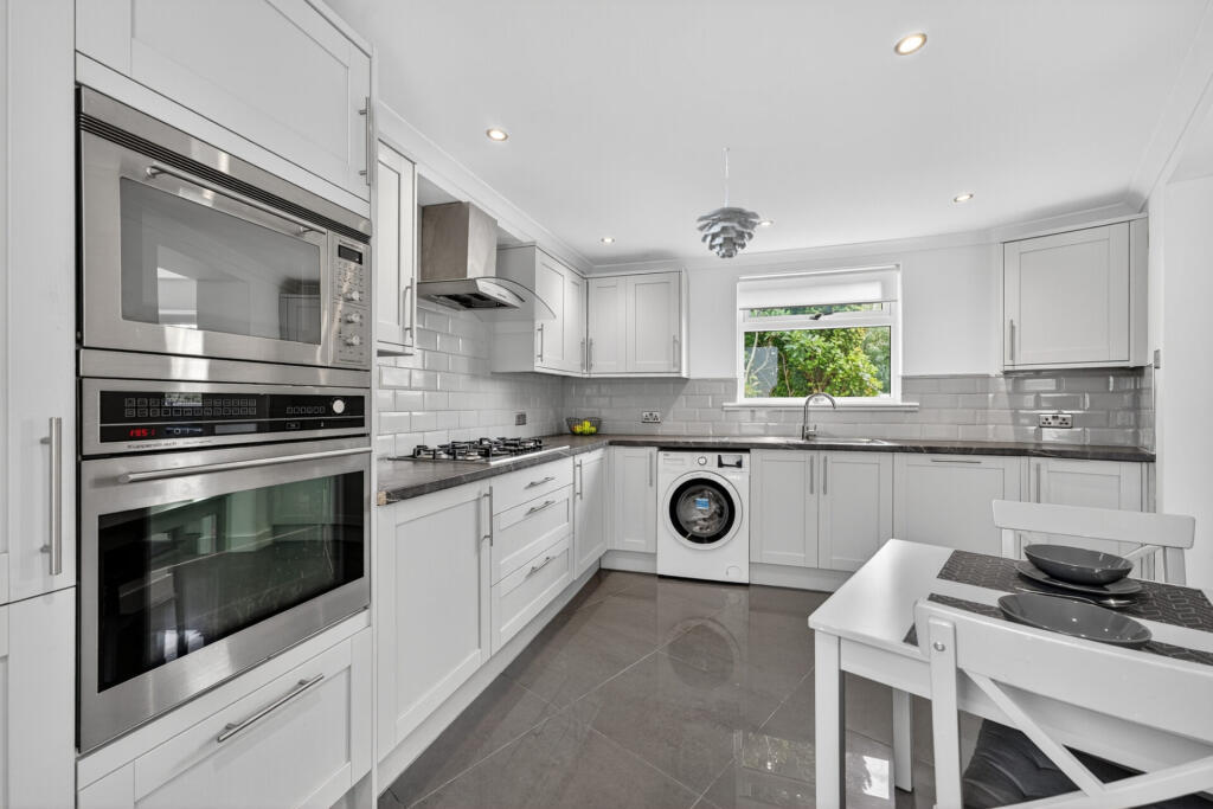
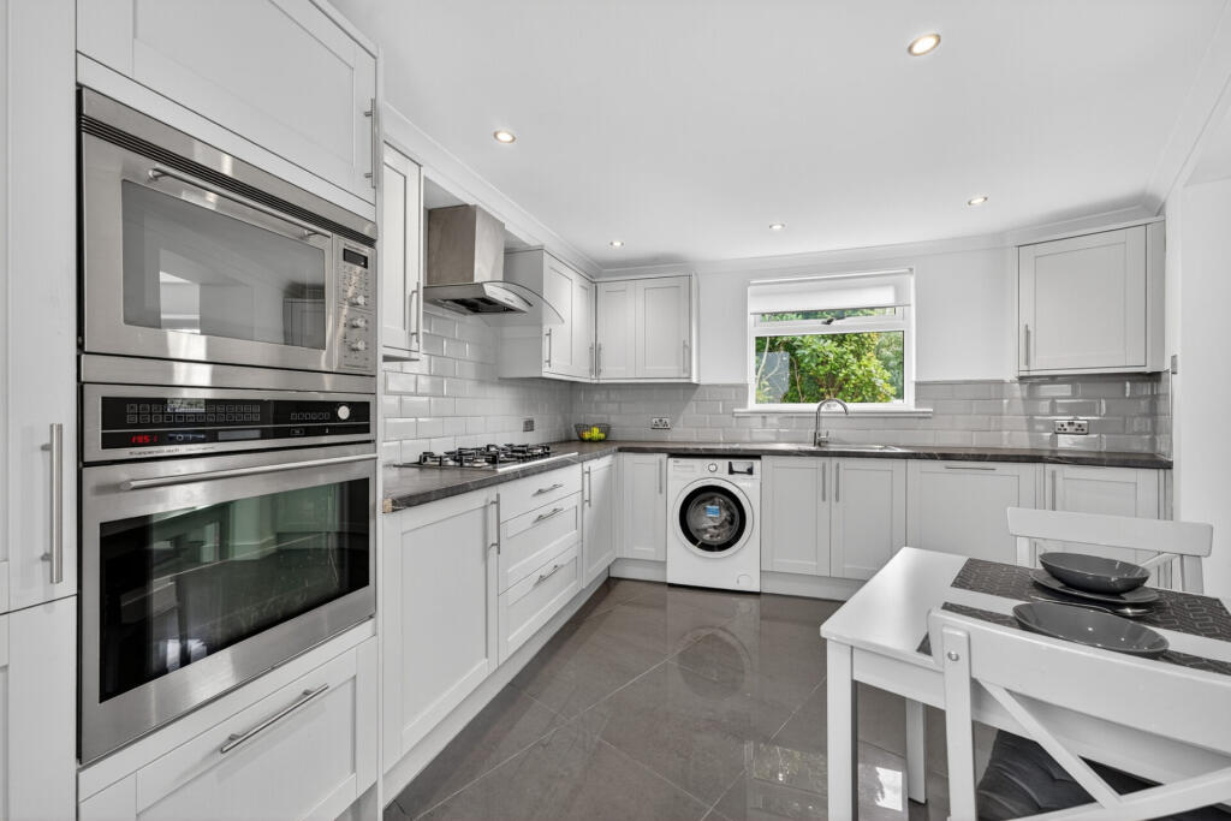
- pendant light (727, 203)
